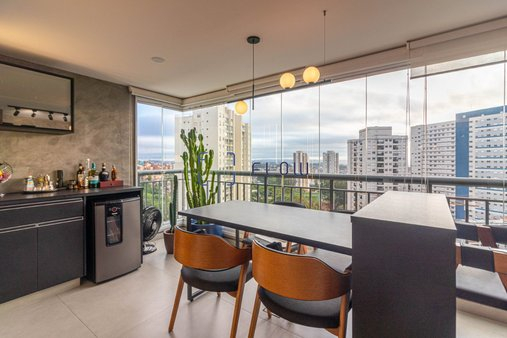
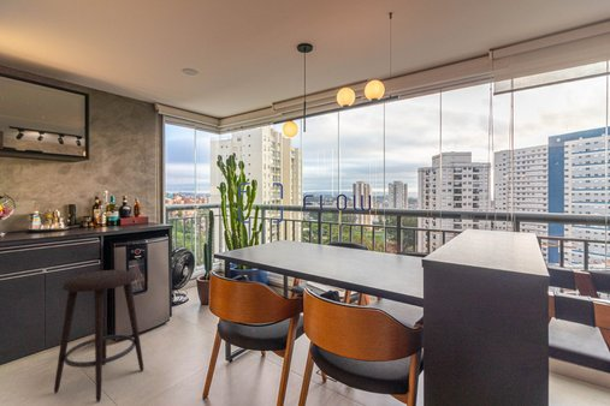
+ stool (101, 328)
